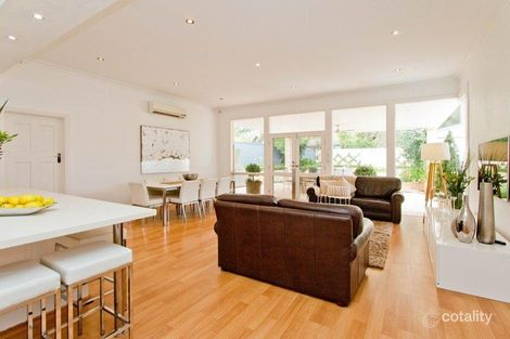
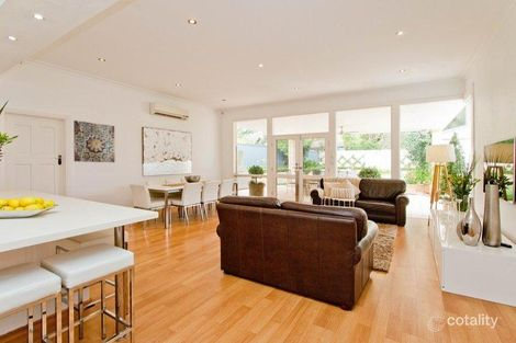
+ wall art (94, 142)
